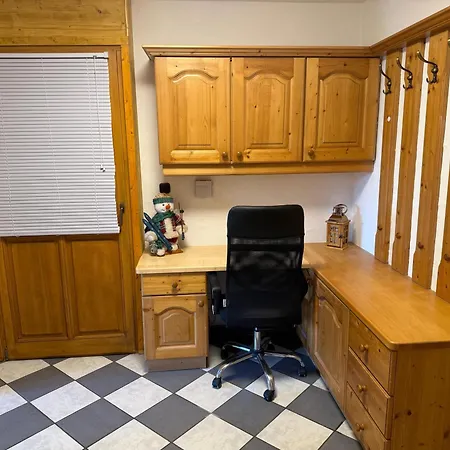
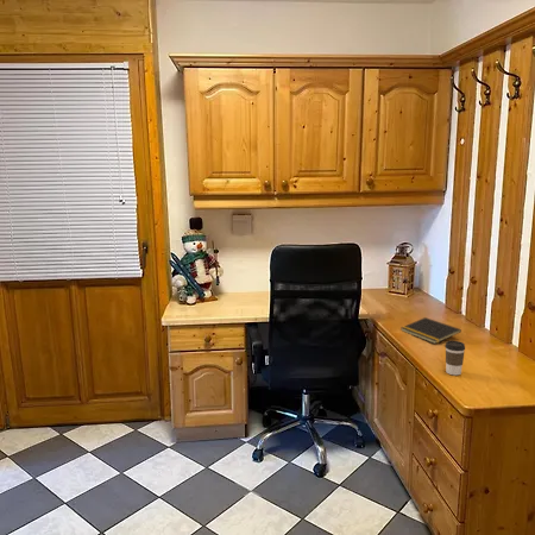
+ coffee cup (454, 358)
+ notepad (429, 329)
